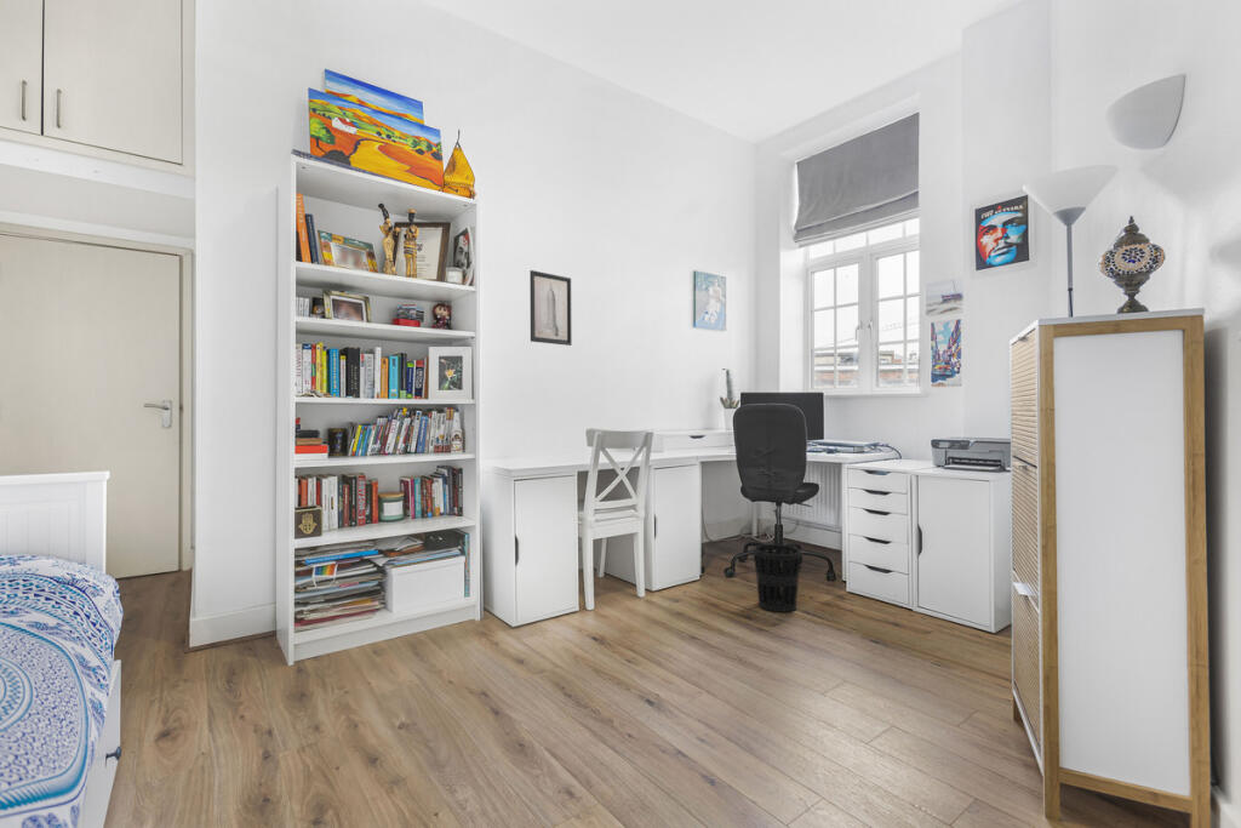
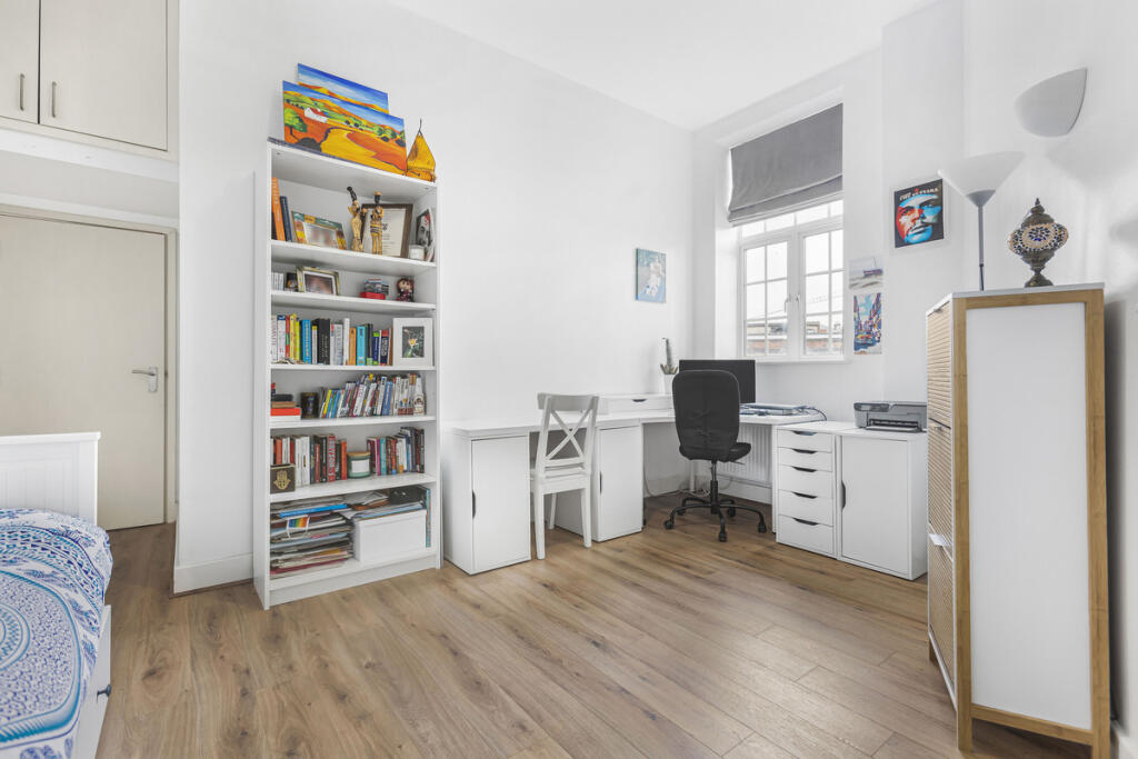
- wall art (550, 308)
- wastebasket (777, 577)
